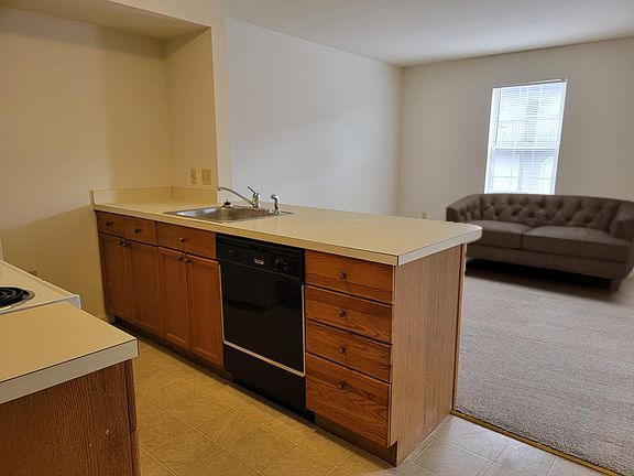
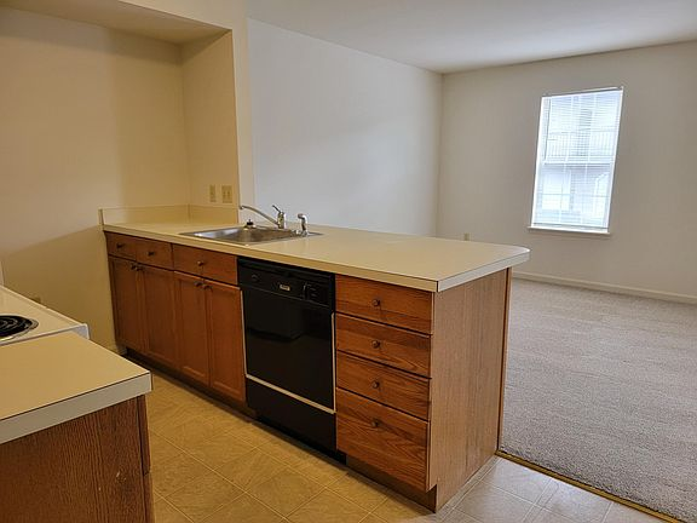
- sofa (534, 234)
